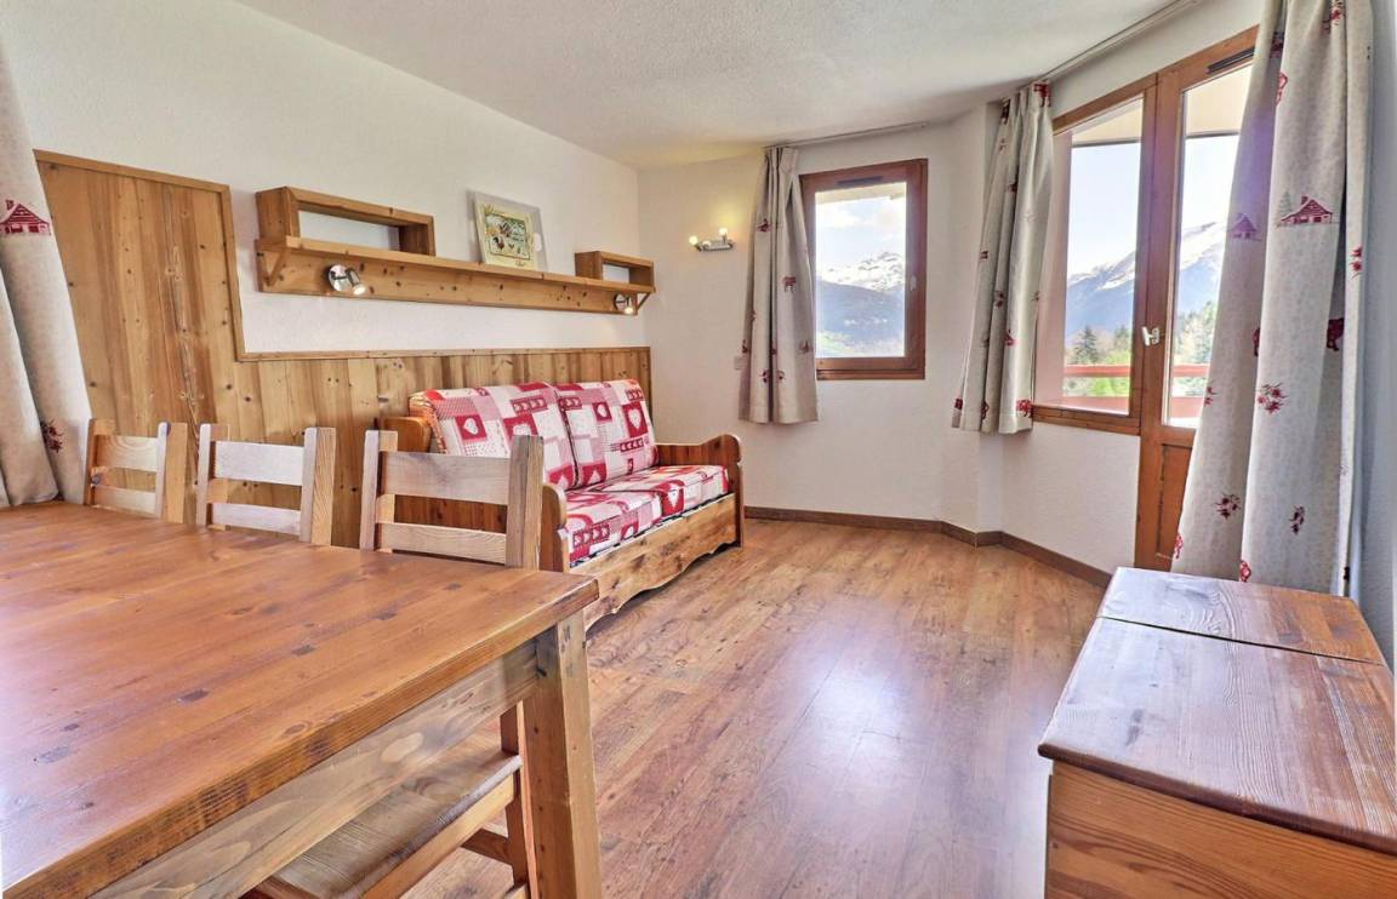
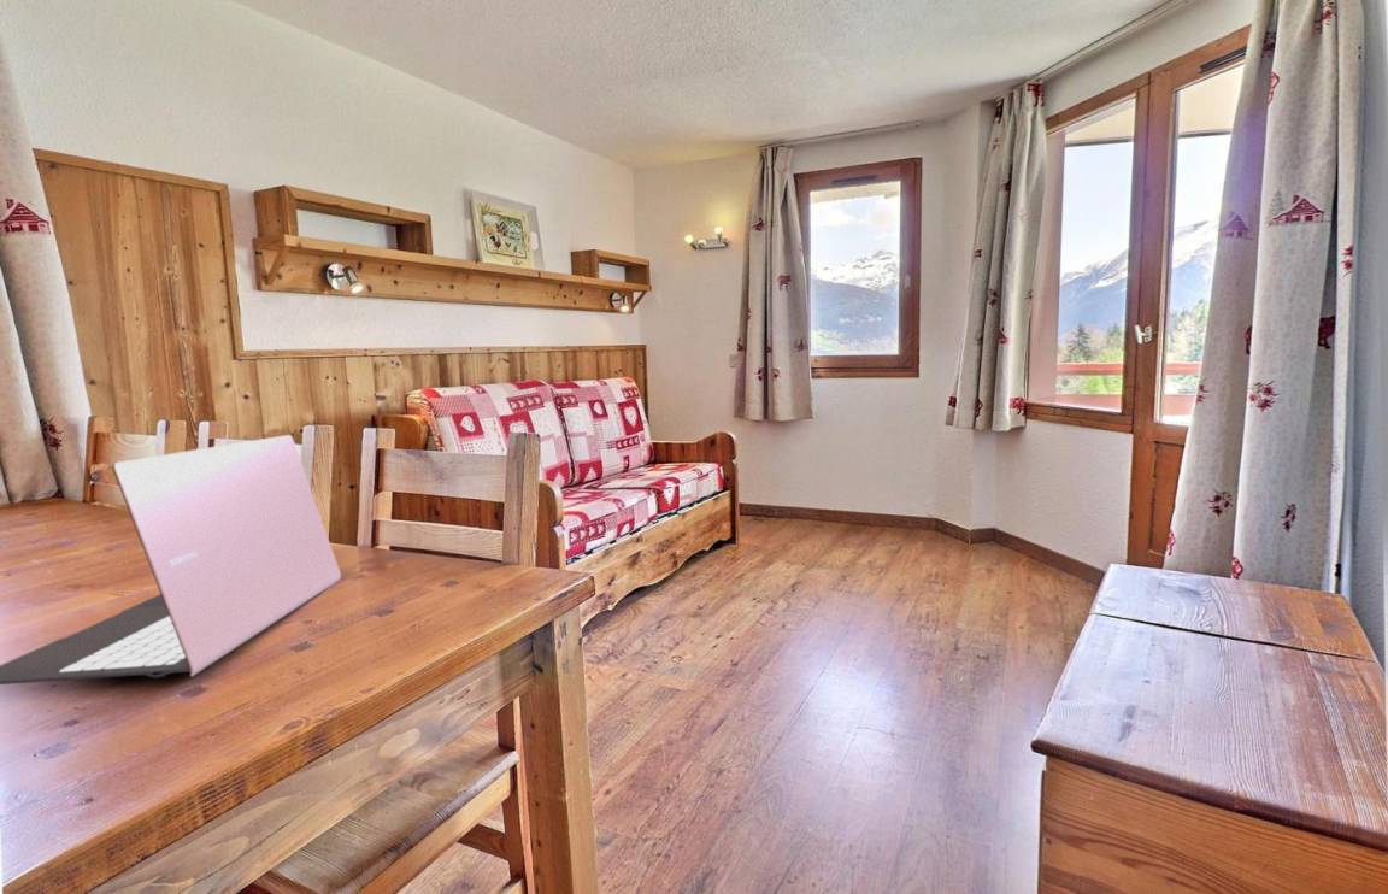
+ laptop (180, 537)
